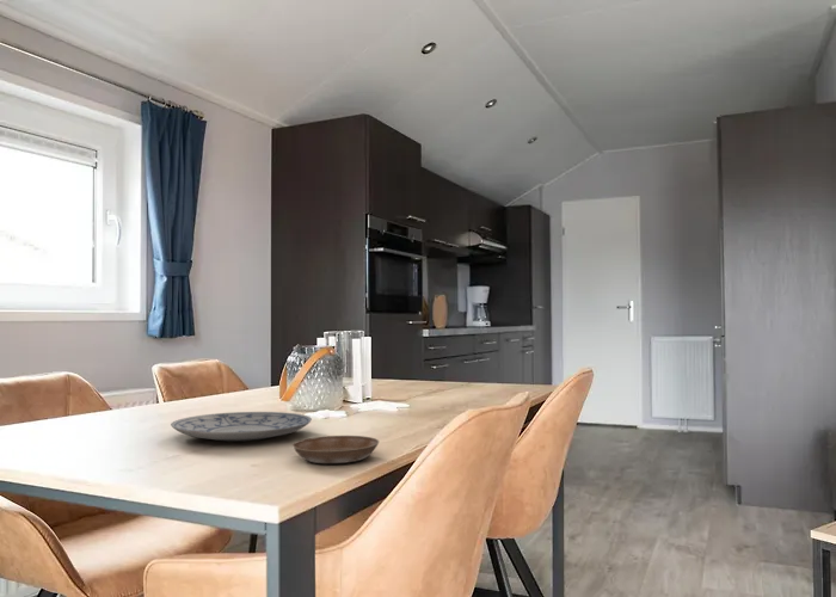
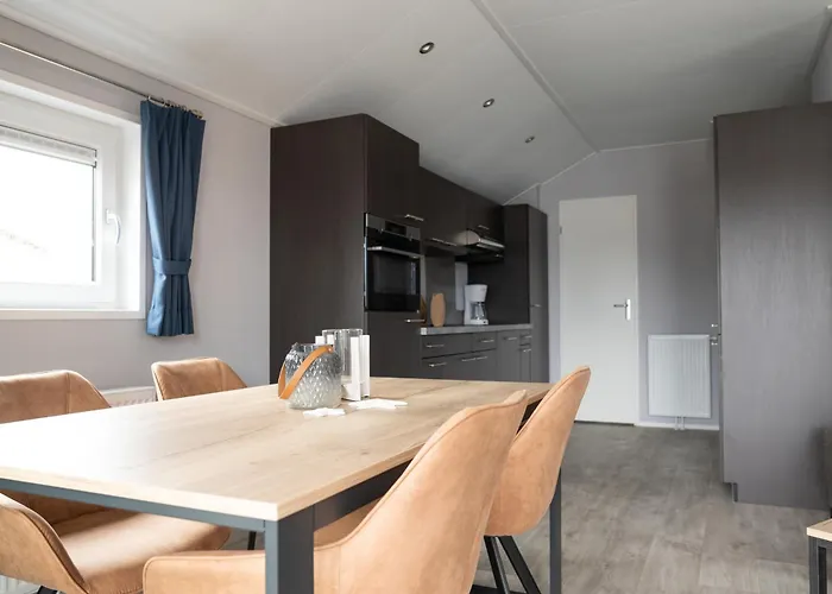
- plate (242, 427)
- saucer (336, 449)
